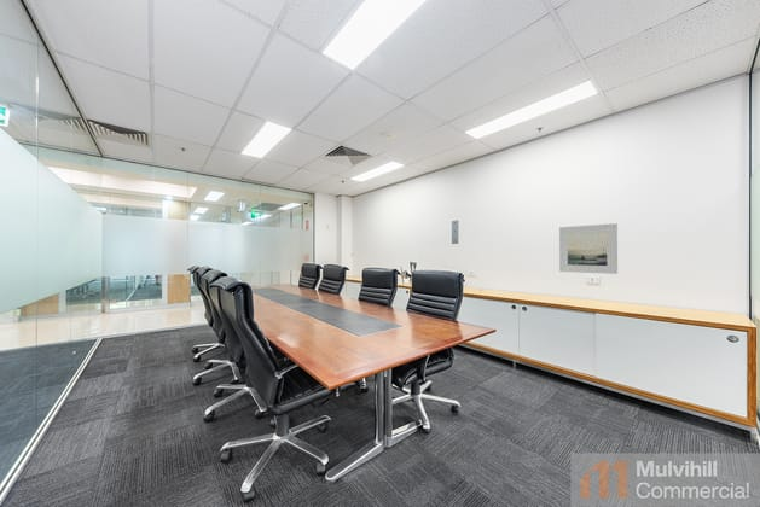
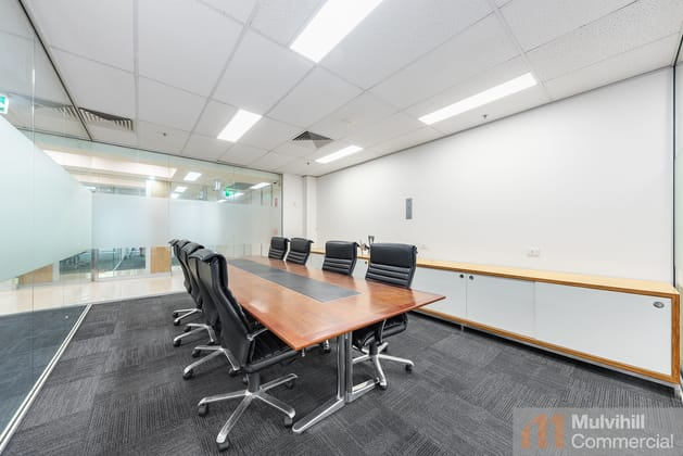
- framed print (586, 249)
